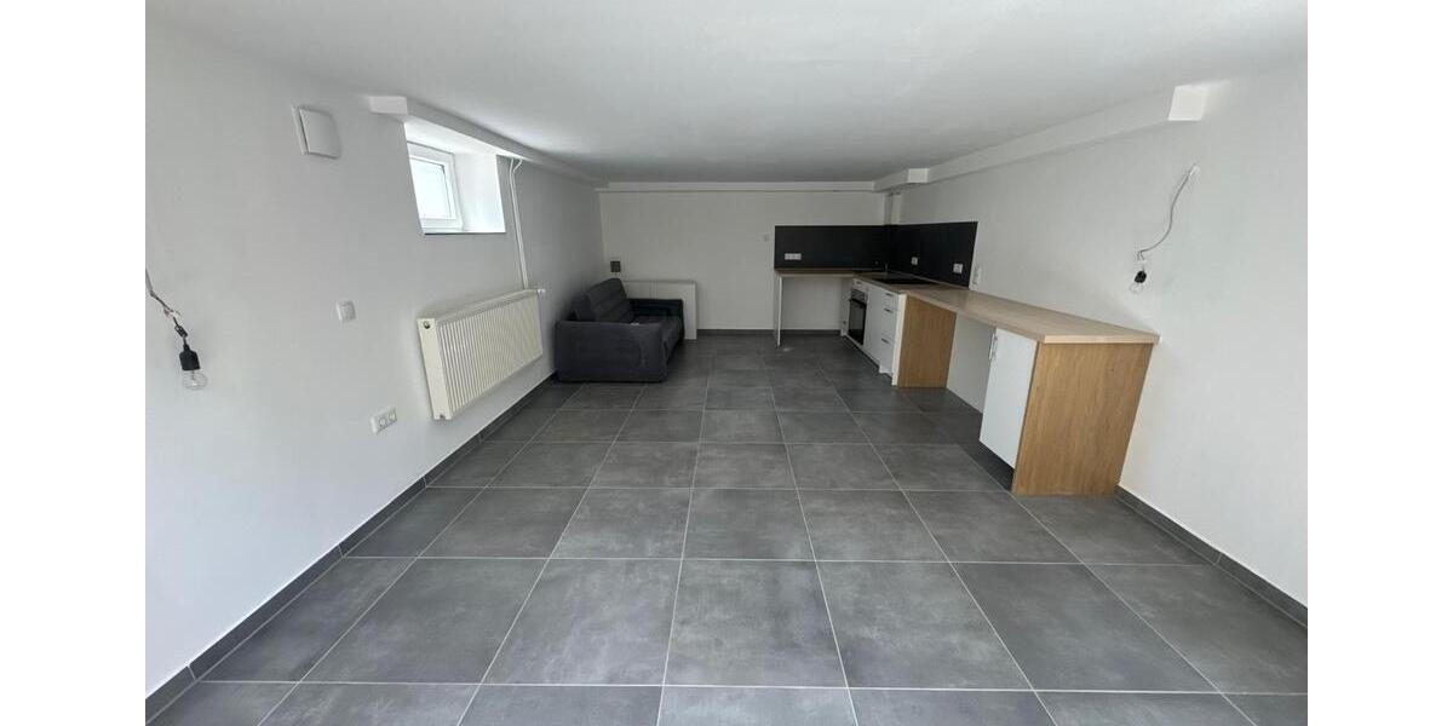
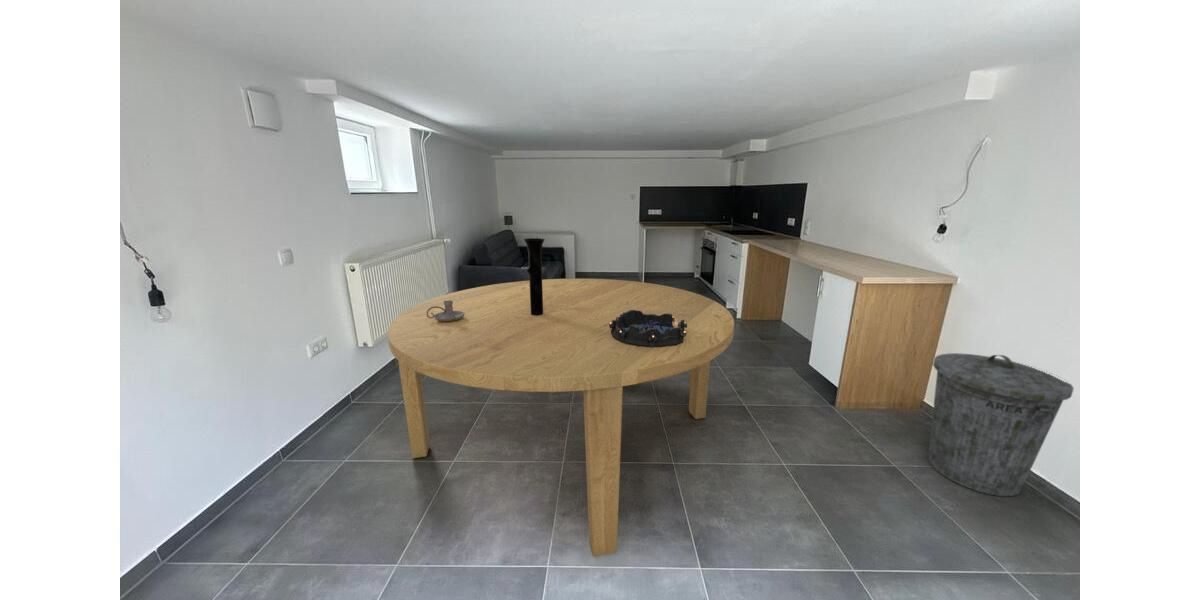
+ trash can (986, 415)
+ decorative bowl (648, 325)
+ candle holder (445, 309)
+ dining table (568, 372)
+ vase (535, 276)
